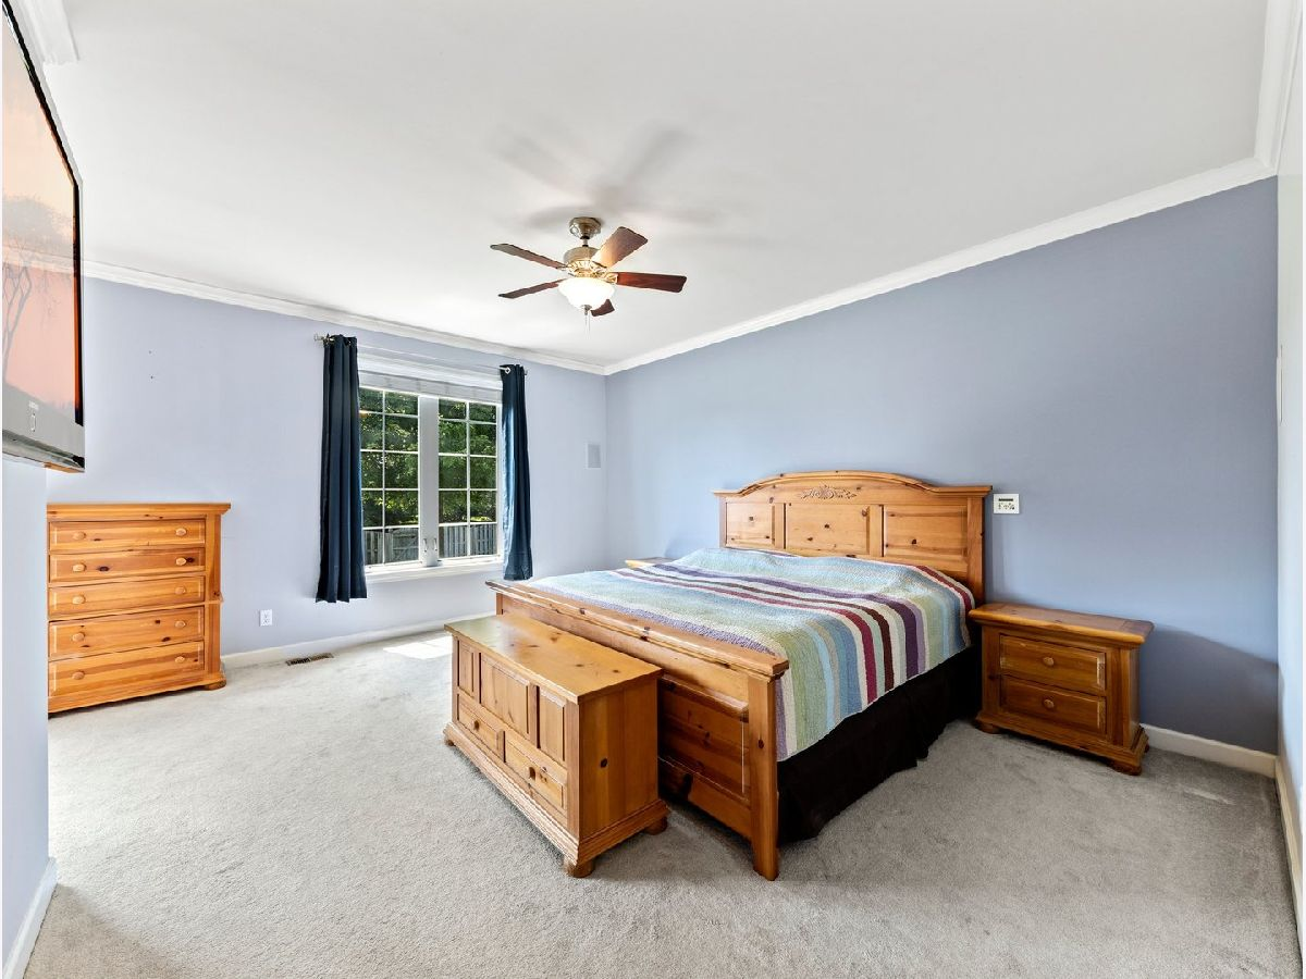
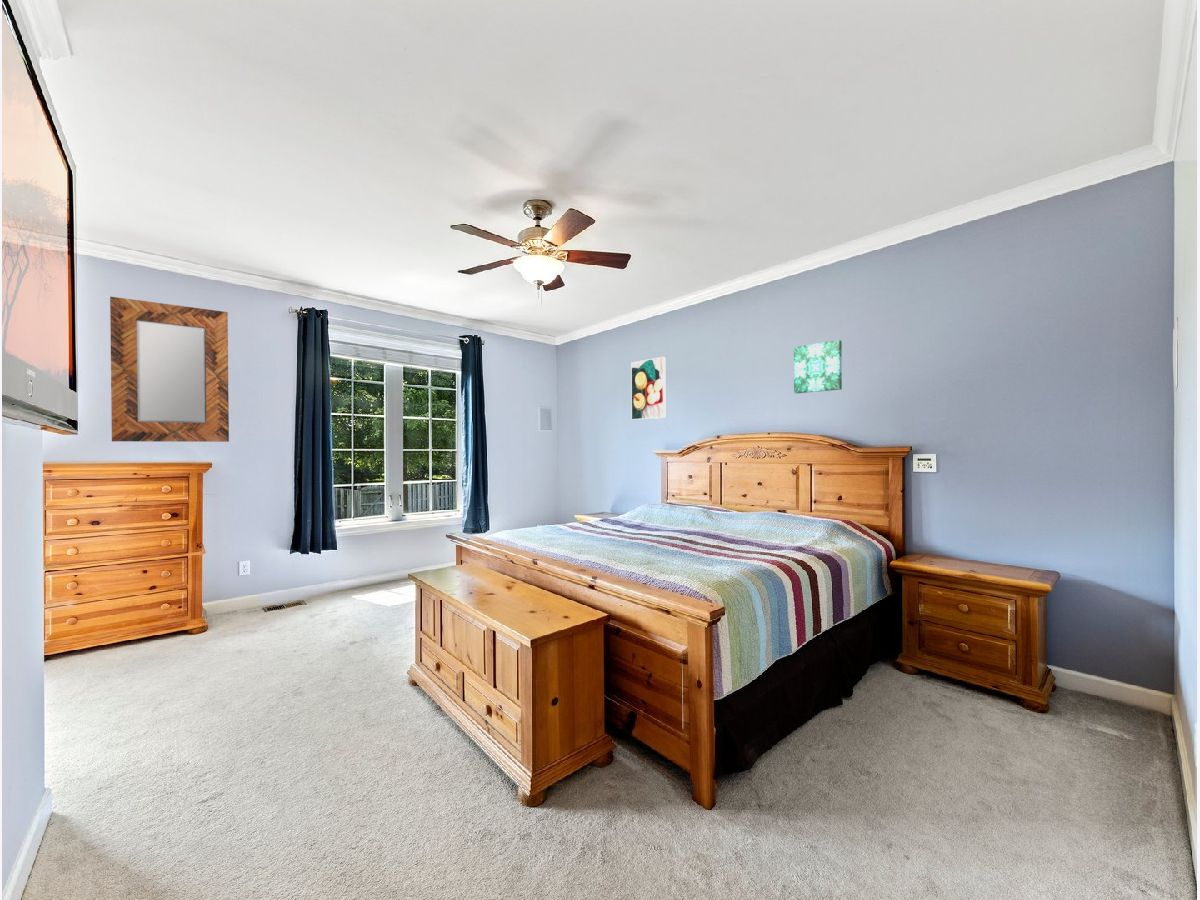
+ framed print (648, 389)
+ wall art (817, 367)
+ home mirror (172, 373)
